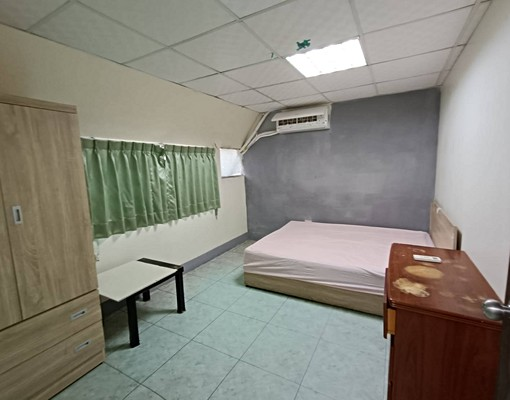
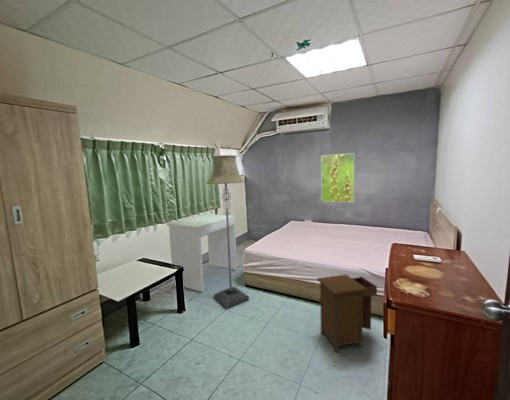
+ nightstand (347, 310)
+ desk (200, 248)
+ floor lamp (228, 230)
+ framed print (337, 178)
